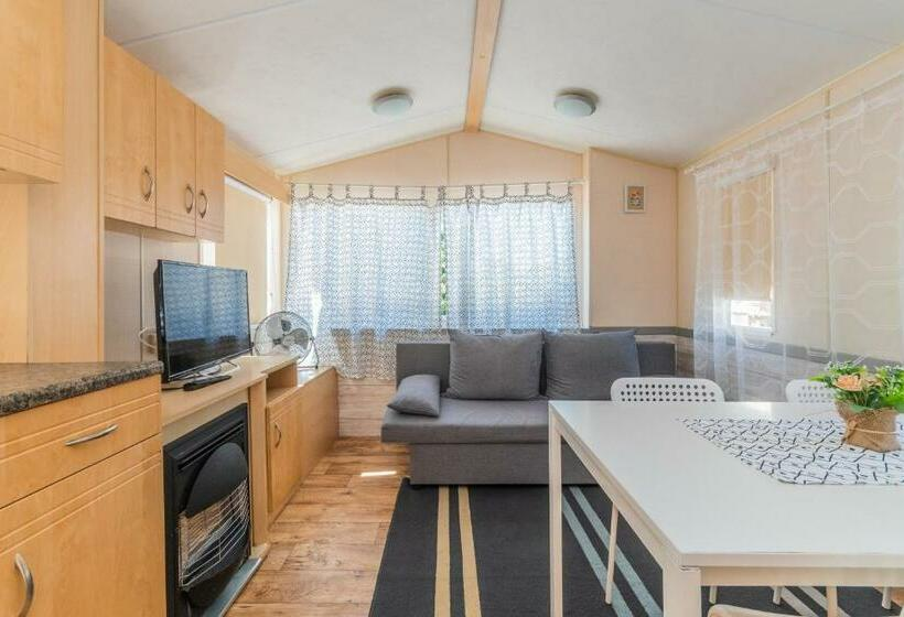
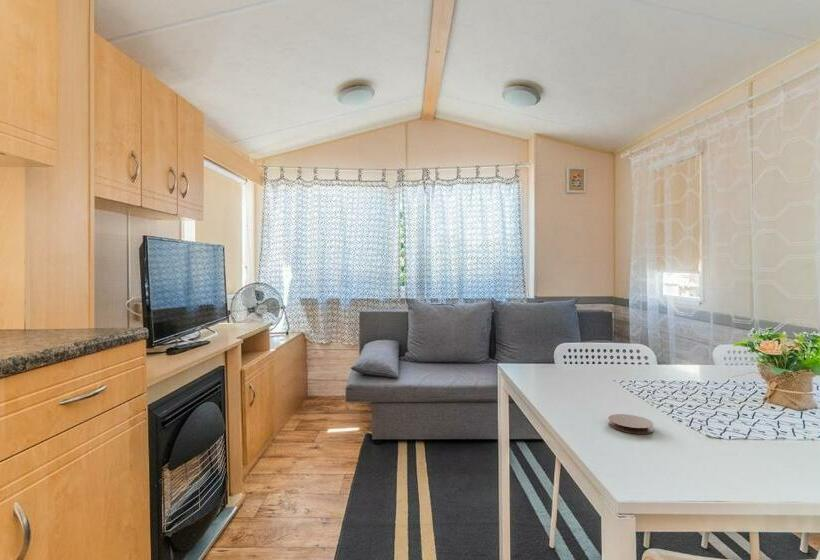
+ coaster (630, 423)
